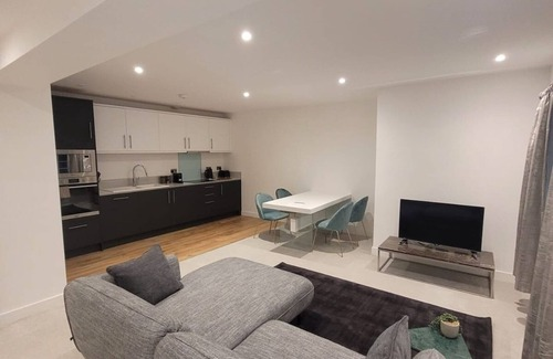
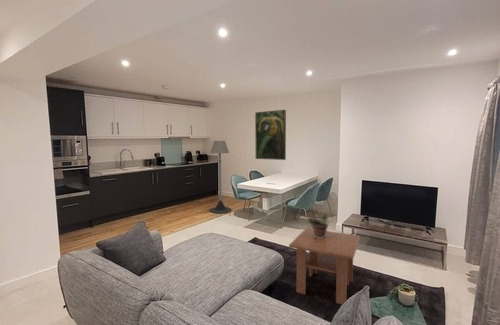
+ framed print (270, 135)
+ potted plant (319, 221)
+ coffee table (325, 263)
+ floor lamp (220, 175)
